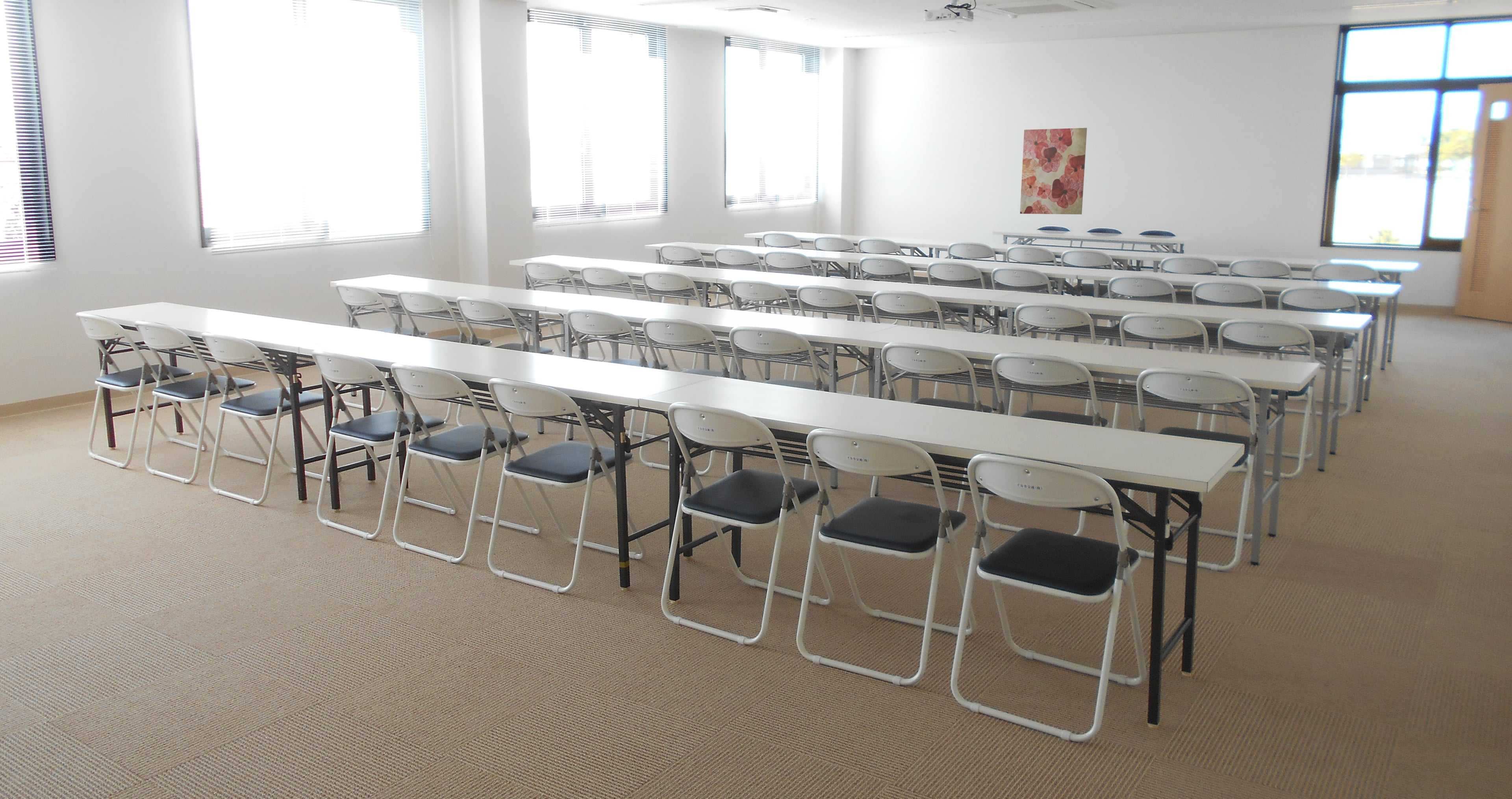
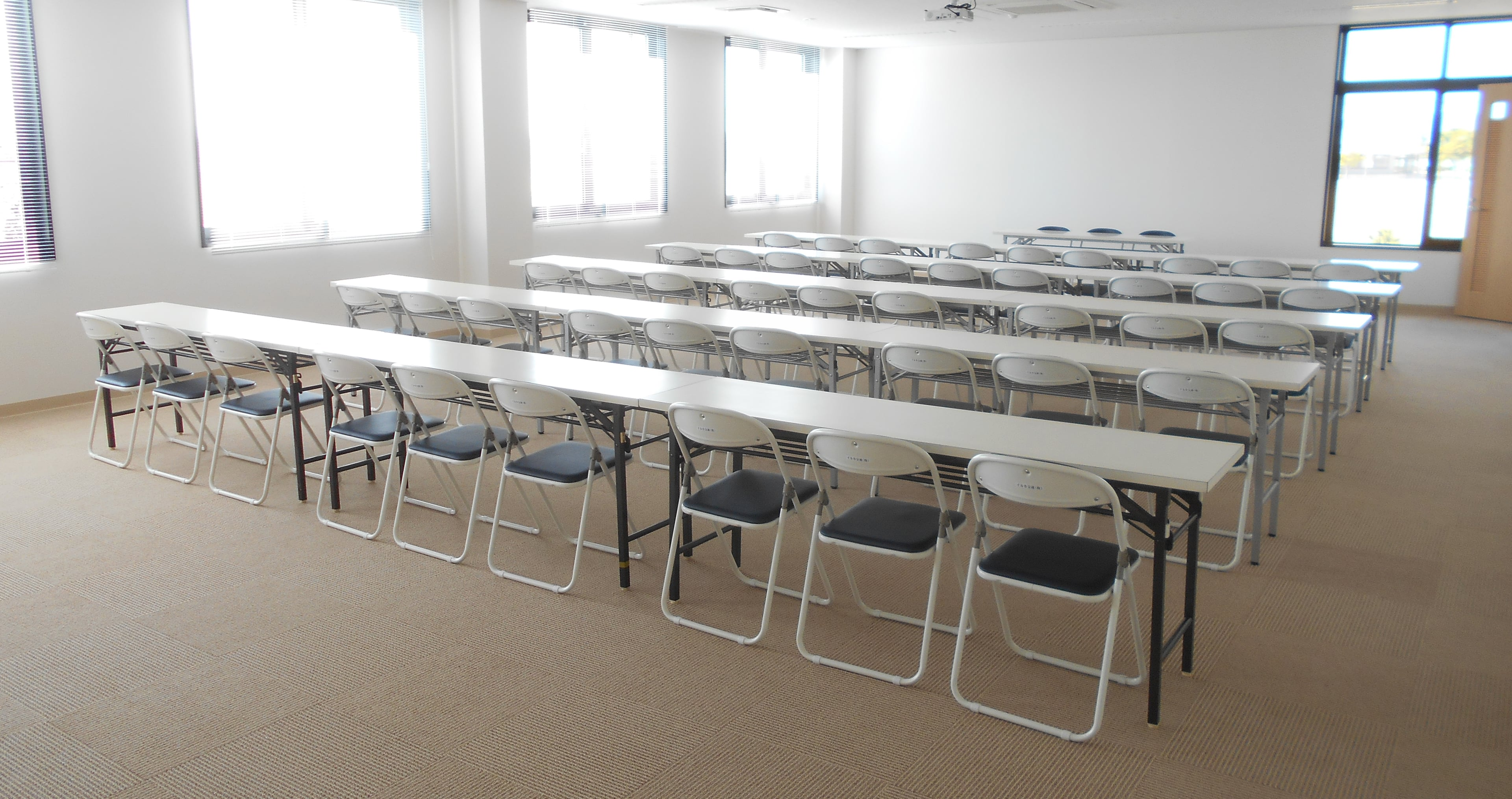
- wall art (1052, 172)
